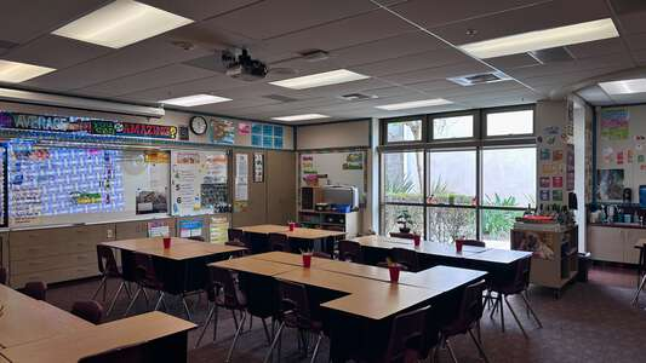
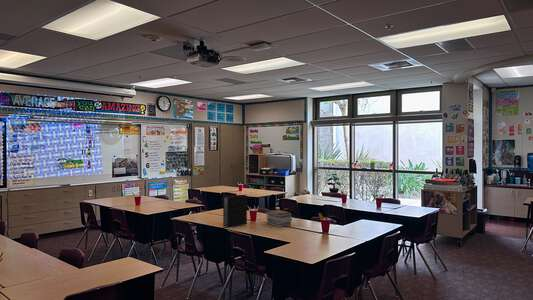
+ book stack (278, 218)
+ binder (235, 210)
